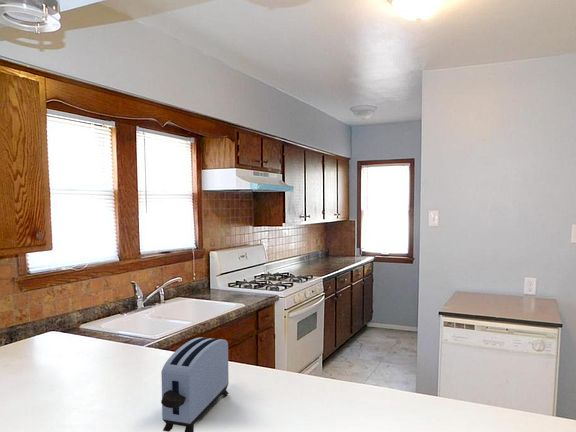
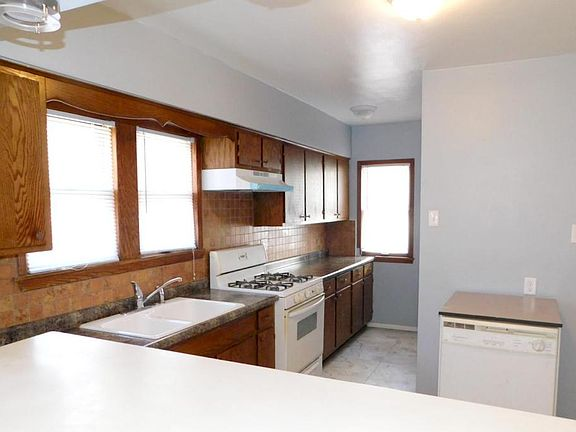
- toaster (197, 377)
